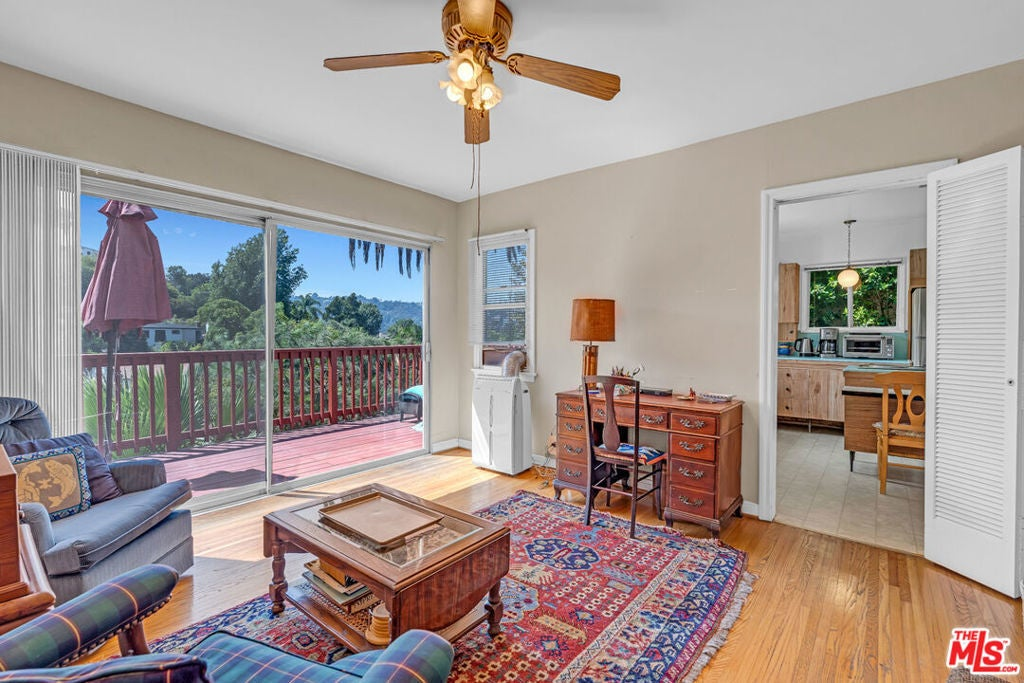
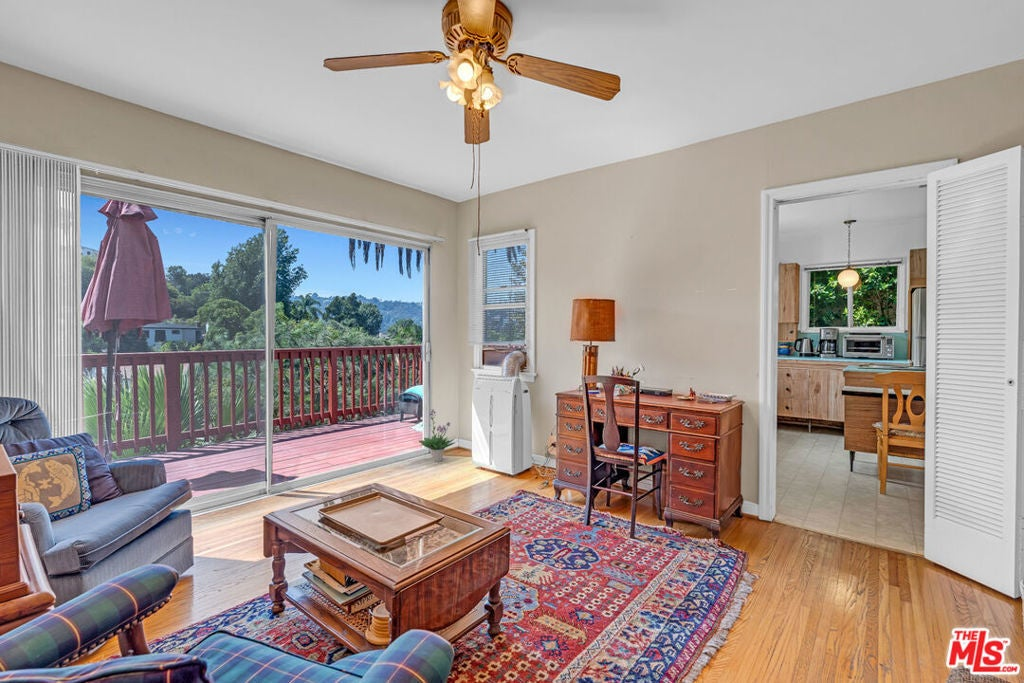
+ potted plant (436, 434)
